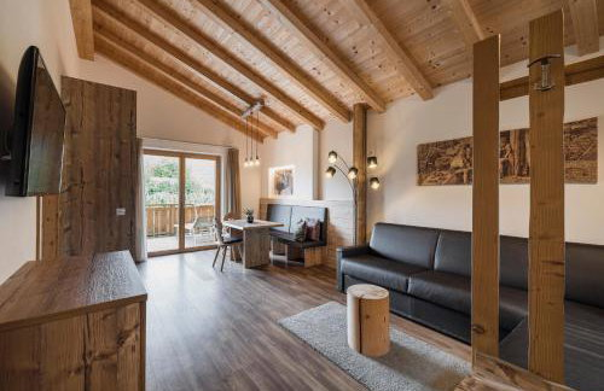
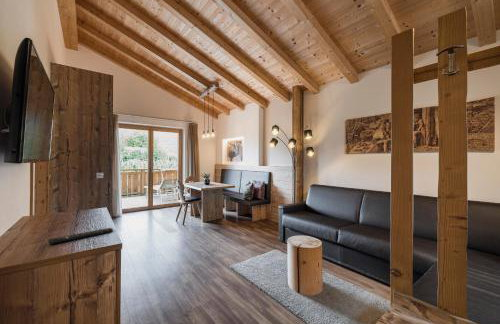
+ remote control (83, 235)
